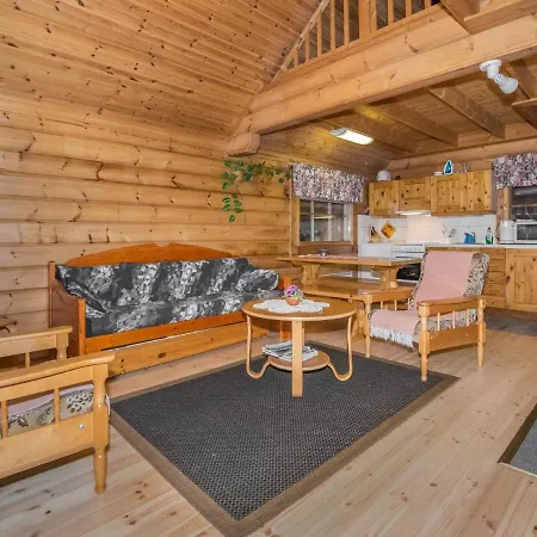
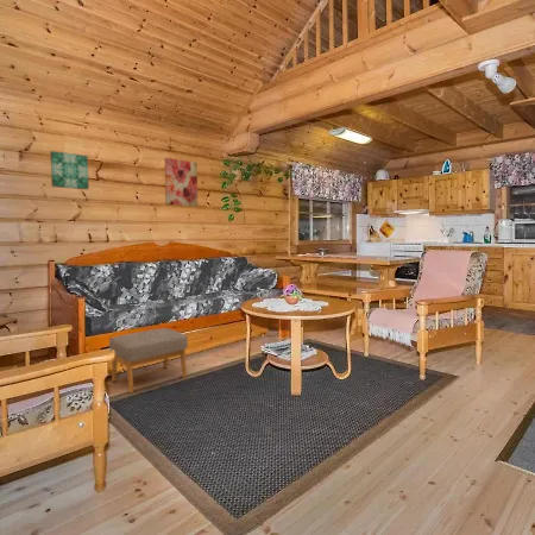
+ wall art (181, 183)
+ footstool (149, 357)
+ wall art (69, 170)
